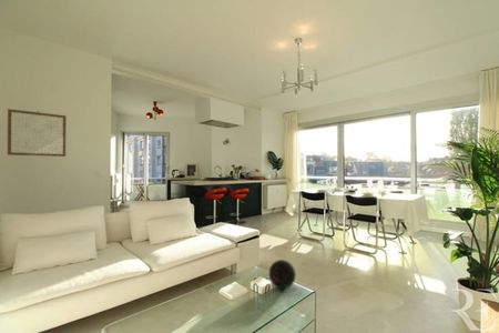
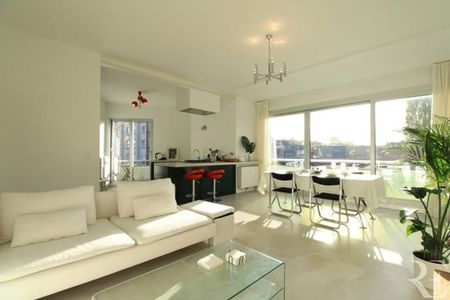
- wall art (38, 132)
- decorative orb (282, 273)
